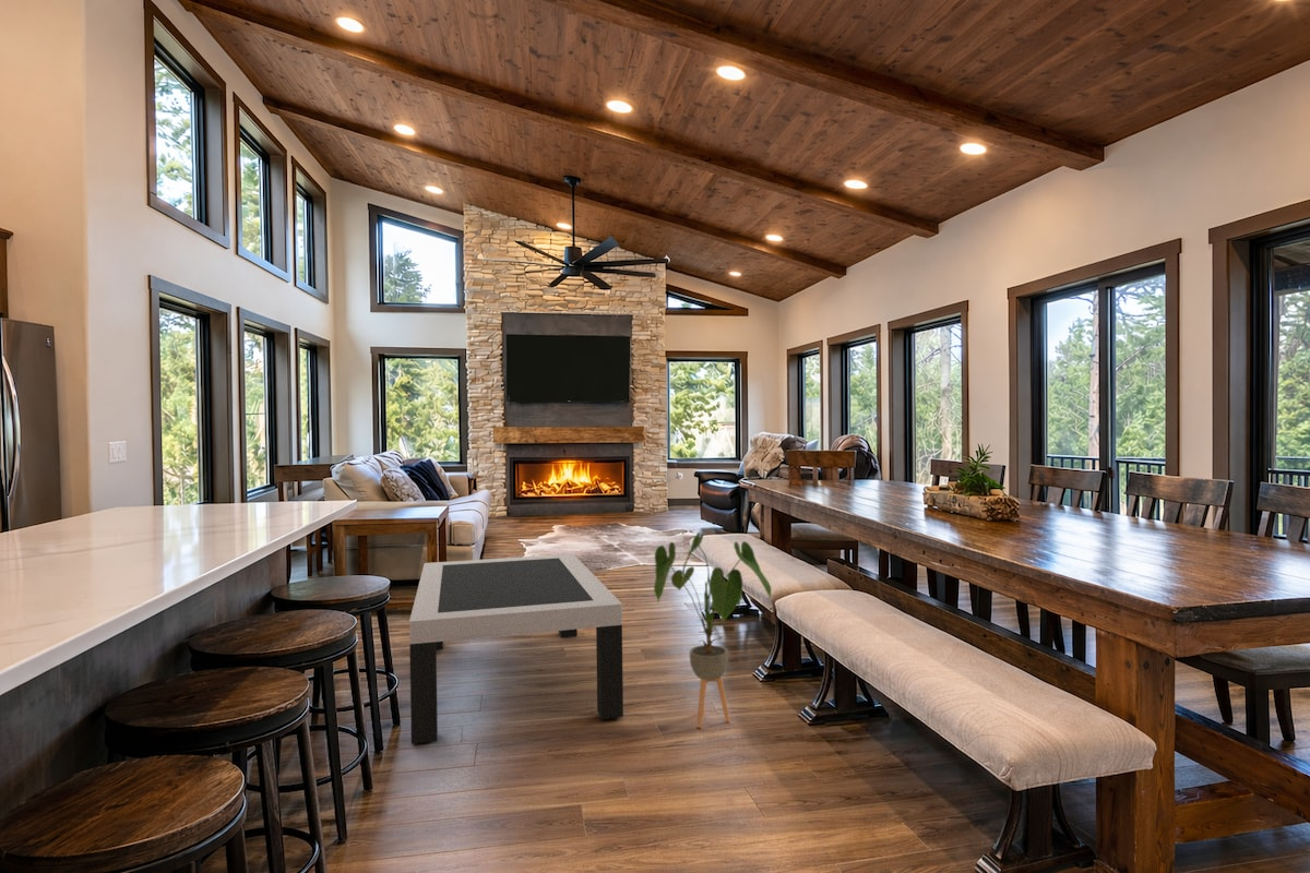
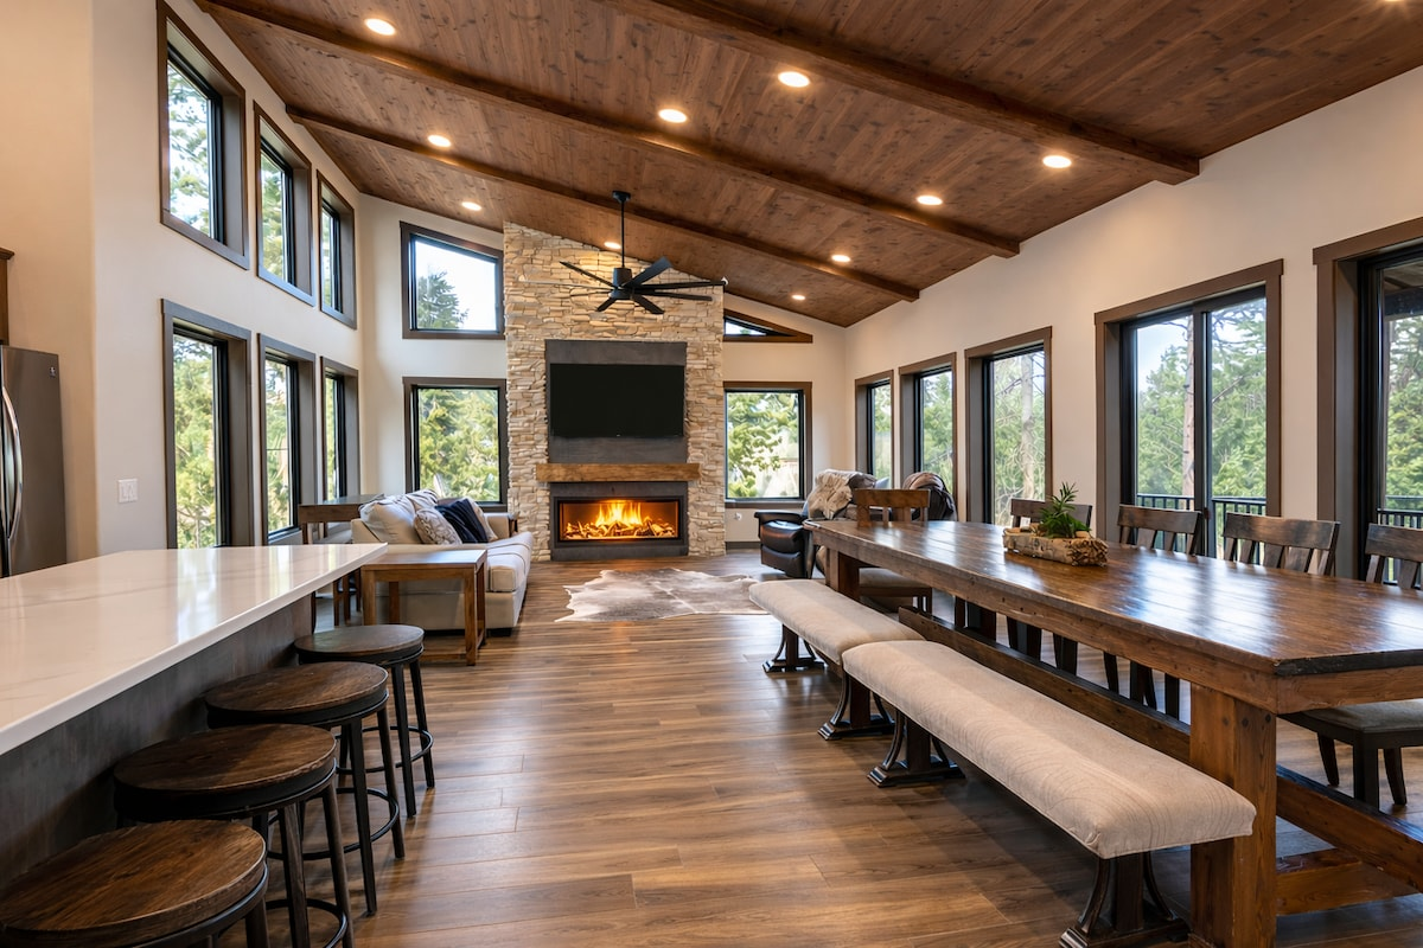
- house plant (713, 630)
- coffee table (509, 629)
